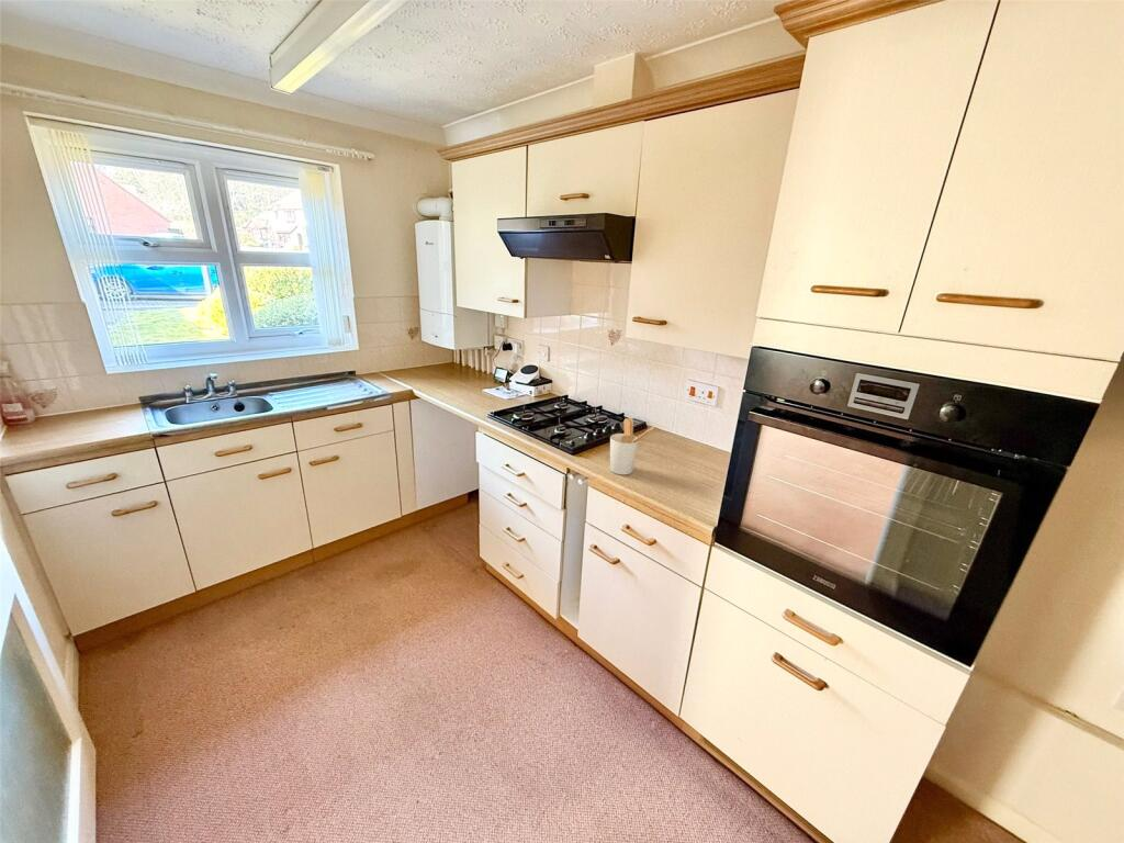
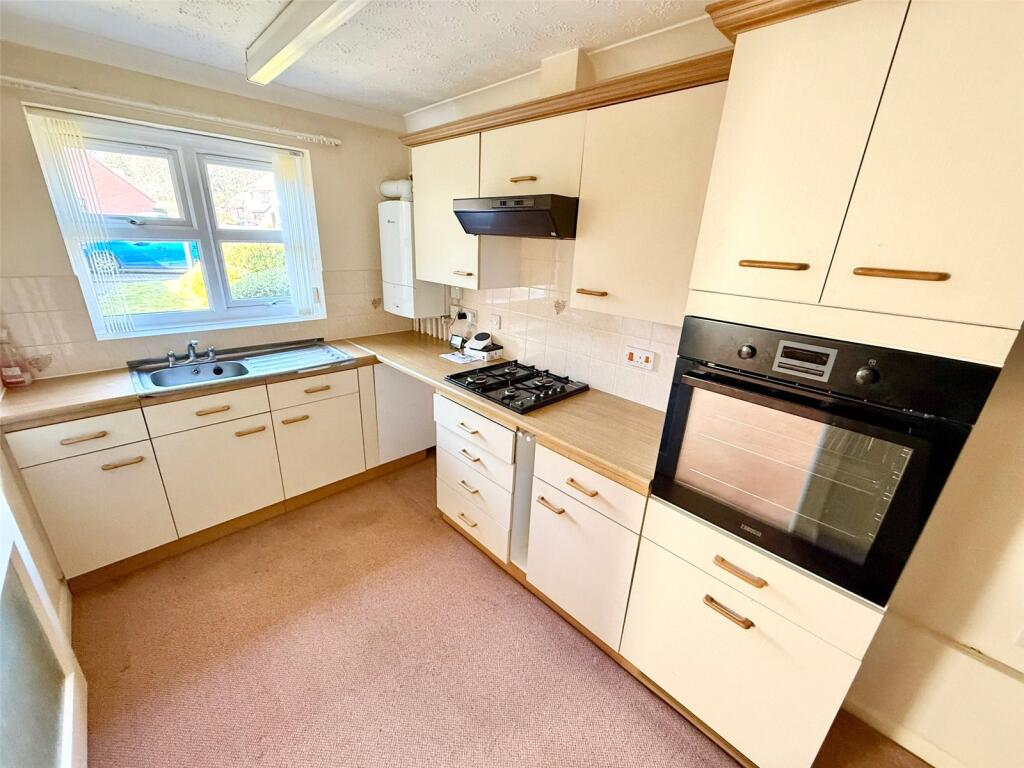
- utensil holder (630, 447)
